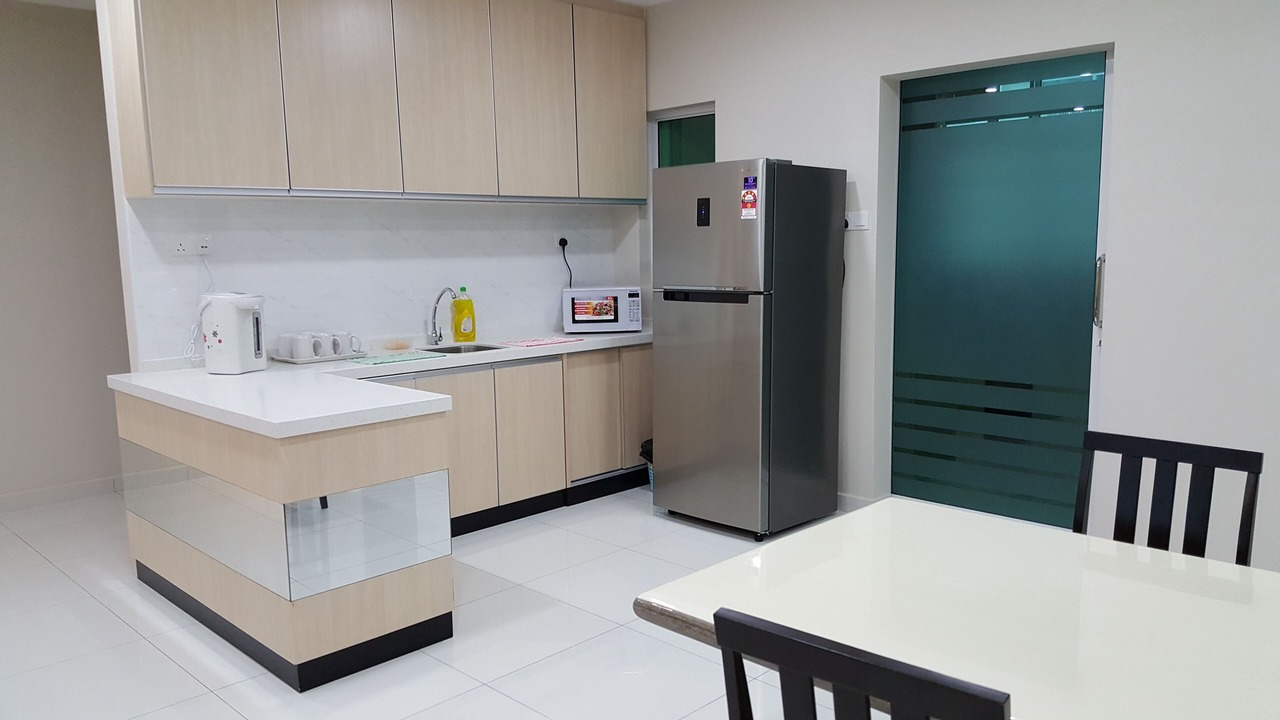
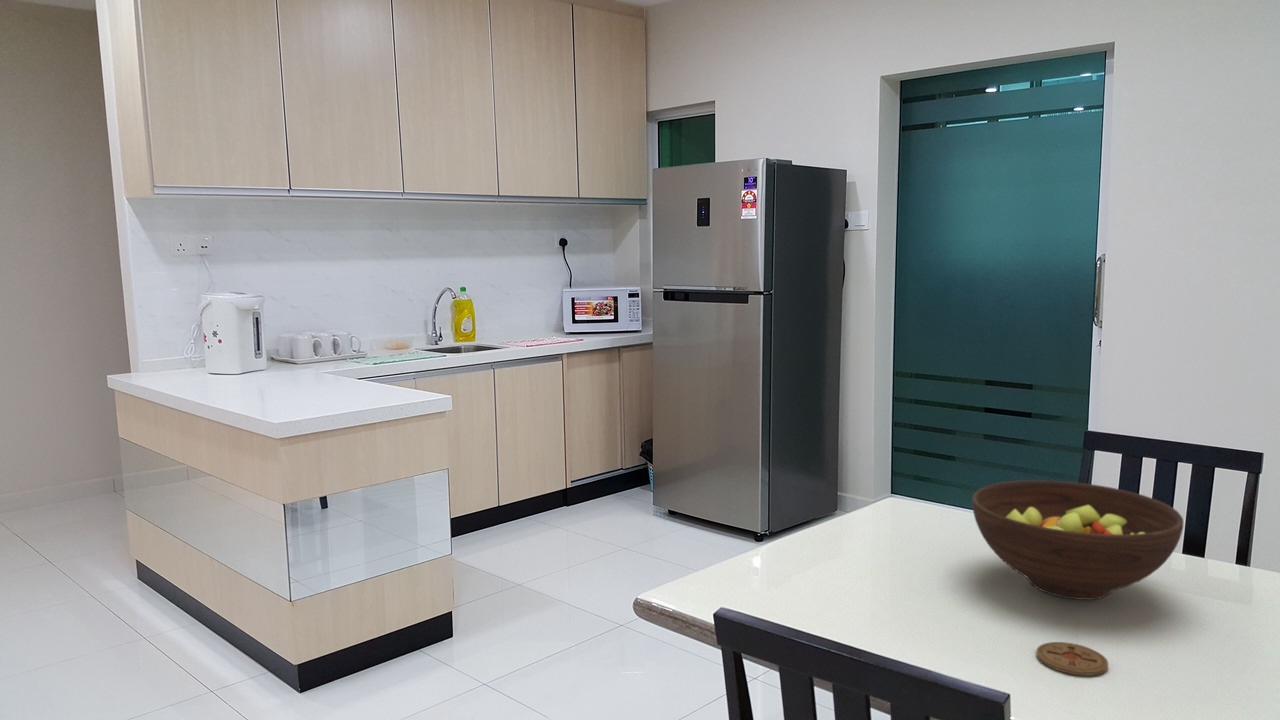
+ coaster (1071, 658)
+ fruit bowl (1070, 546)
